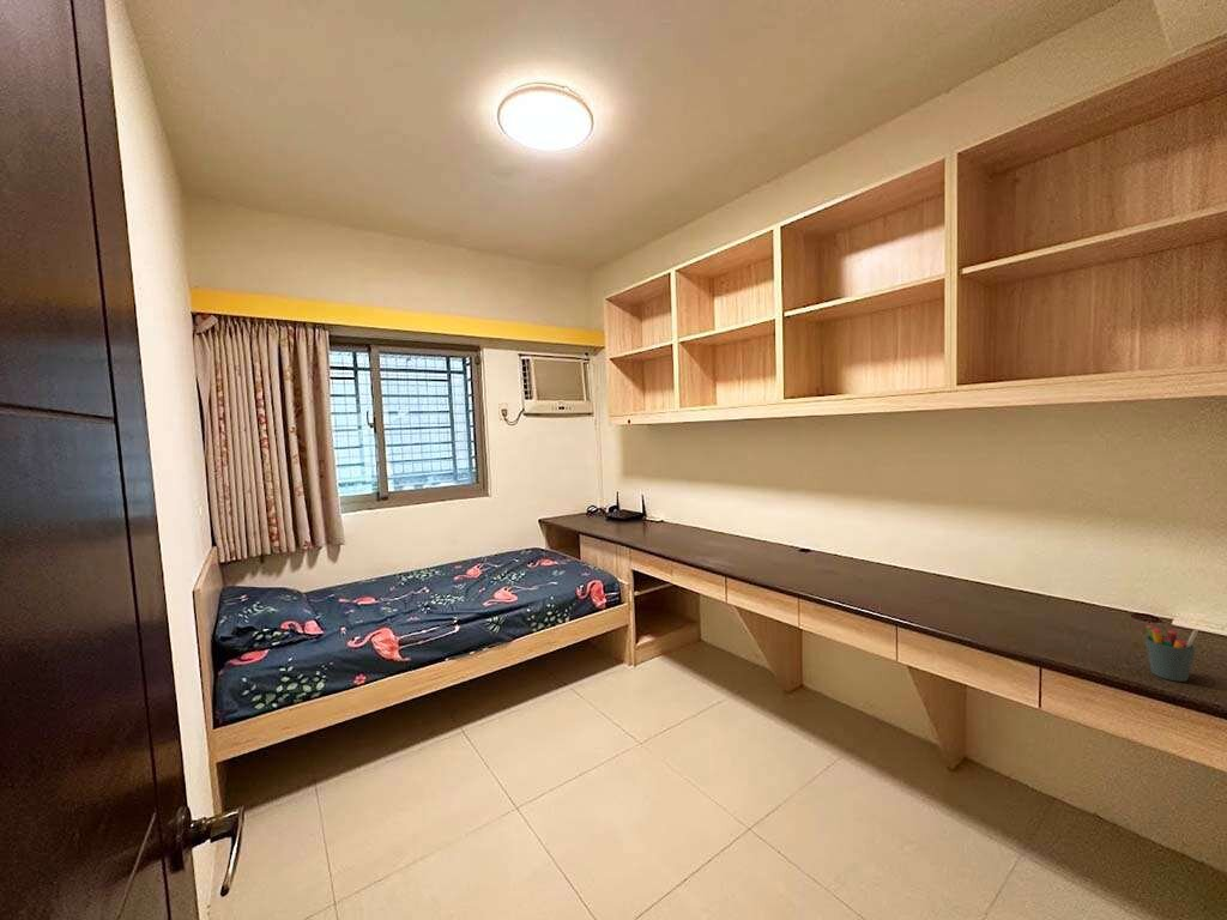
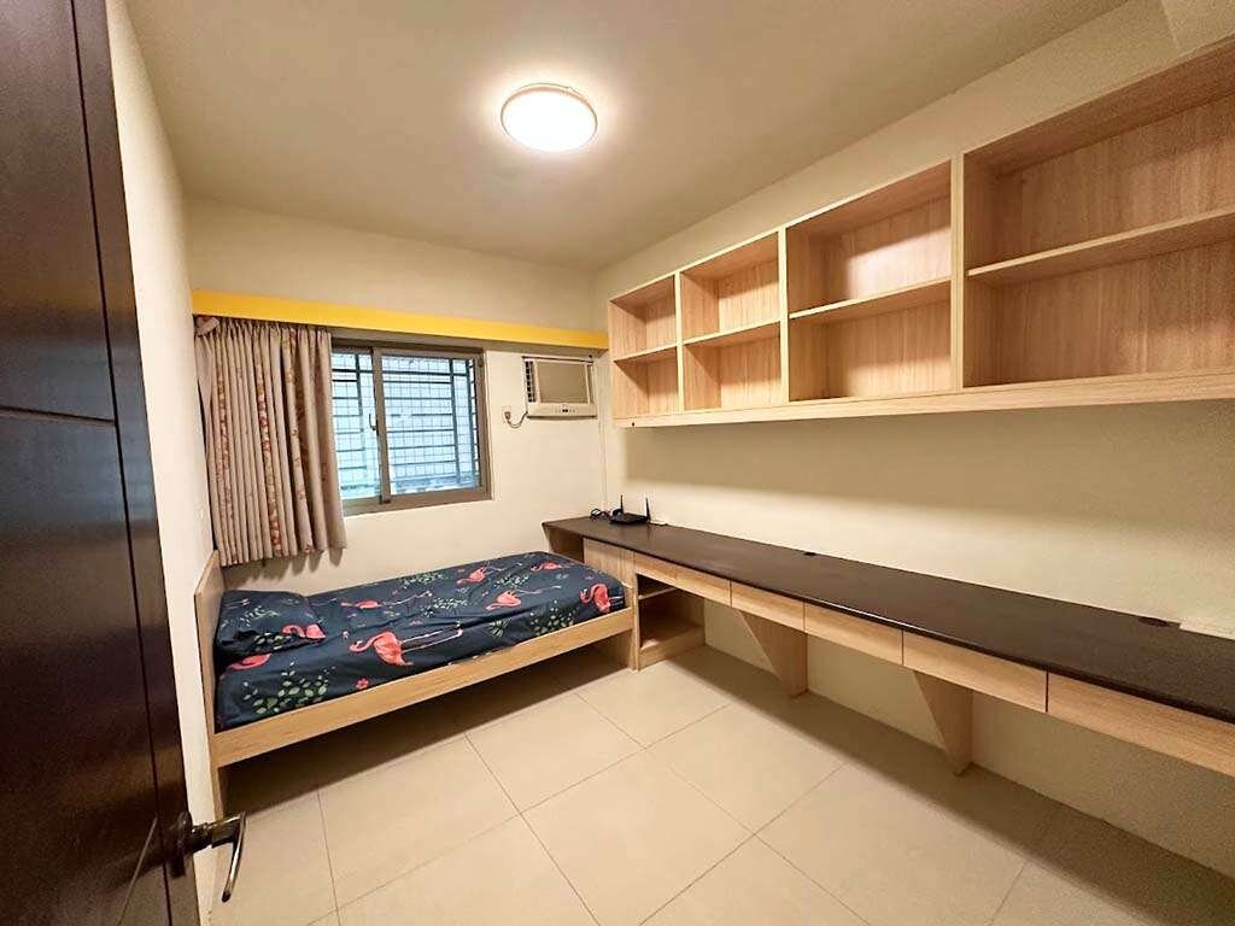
- pen holder (1168, 649)
